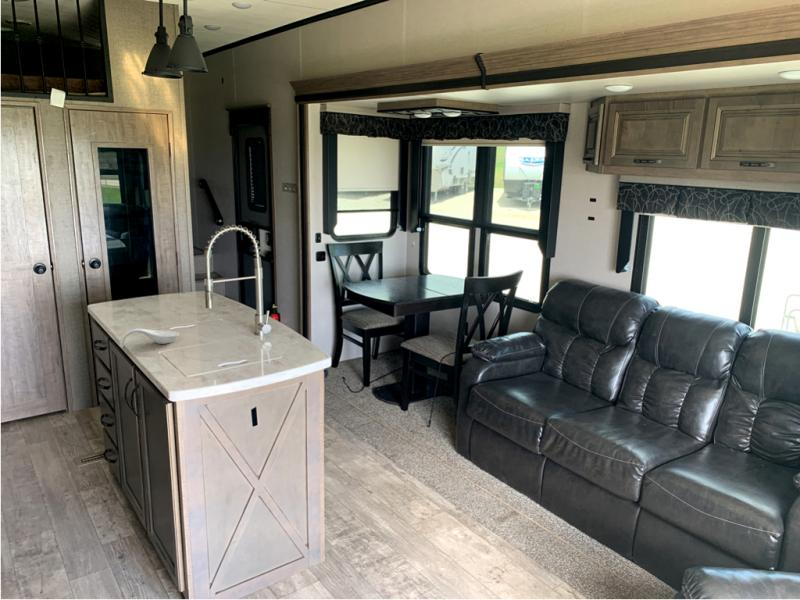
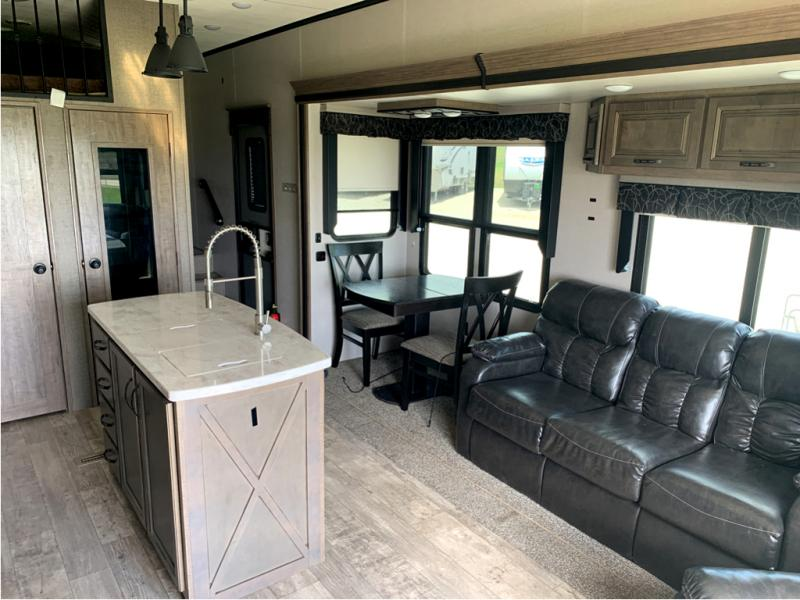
- spoon rest (149, 335)
